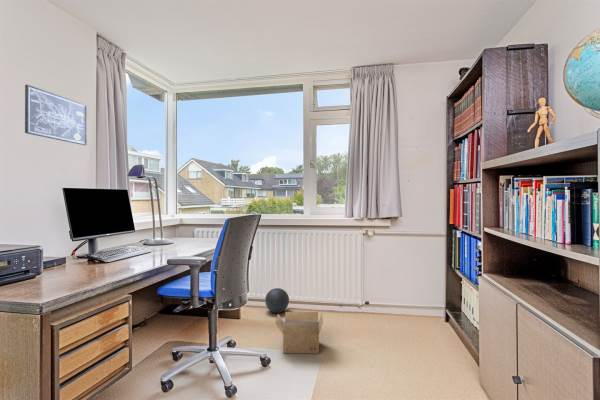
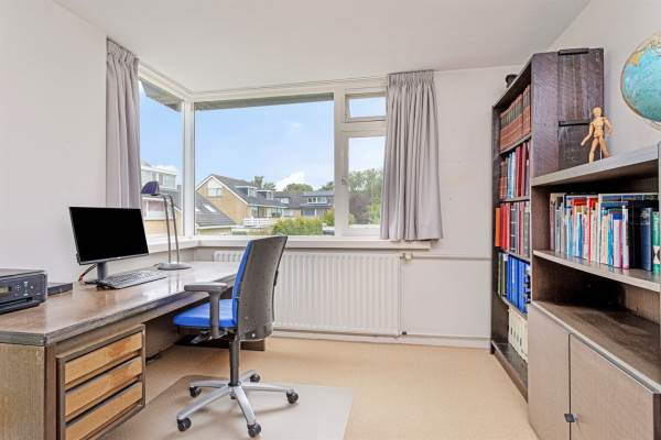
- wall art (58, 117)
- ball (277, 300)
- cardboard box (299, 331)
